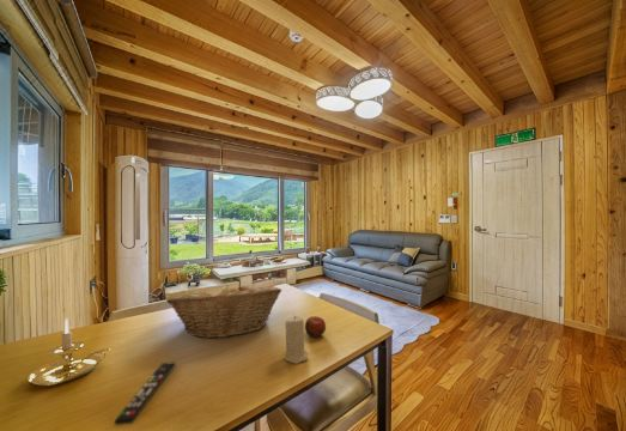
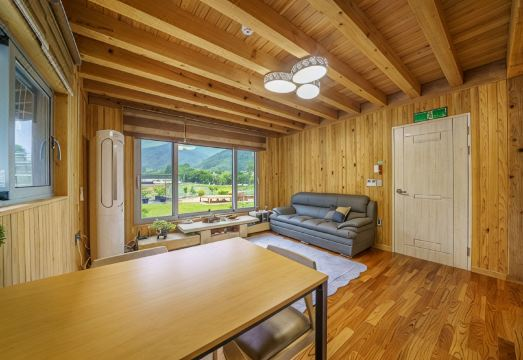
- apple (315, 324)
- remote control (150, 387)
- candle holder (72, 345)
- fruit basket (227, 303)
- candle (296, 335)
